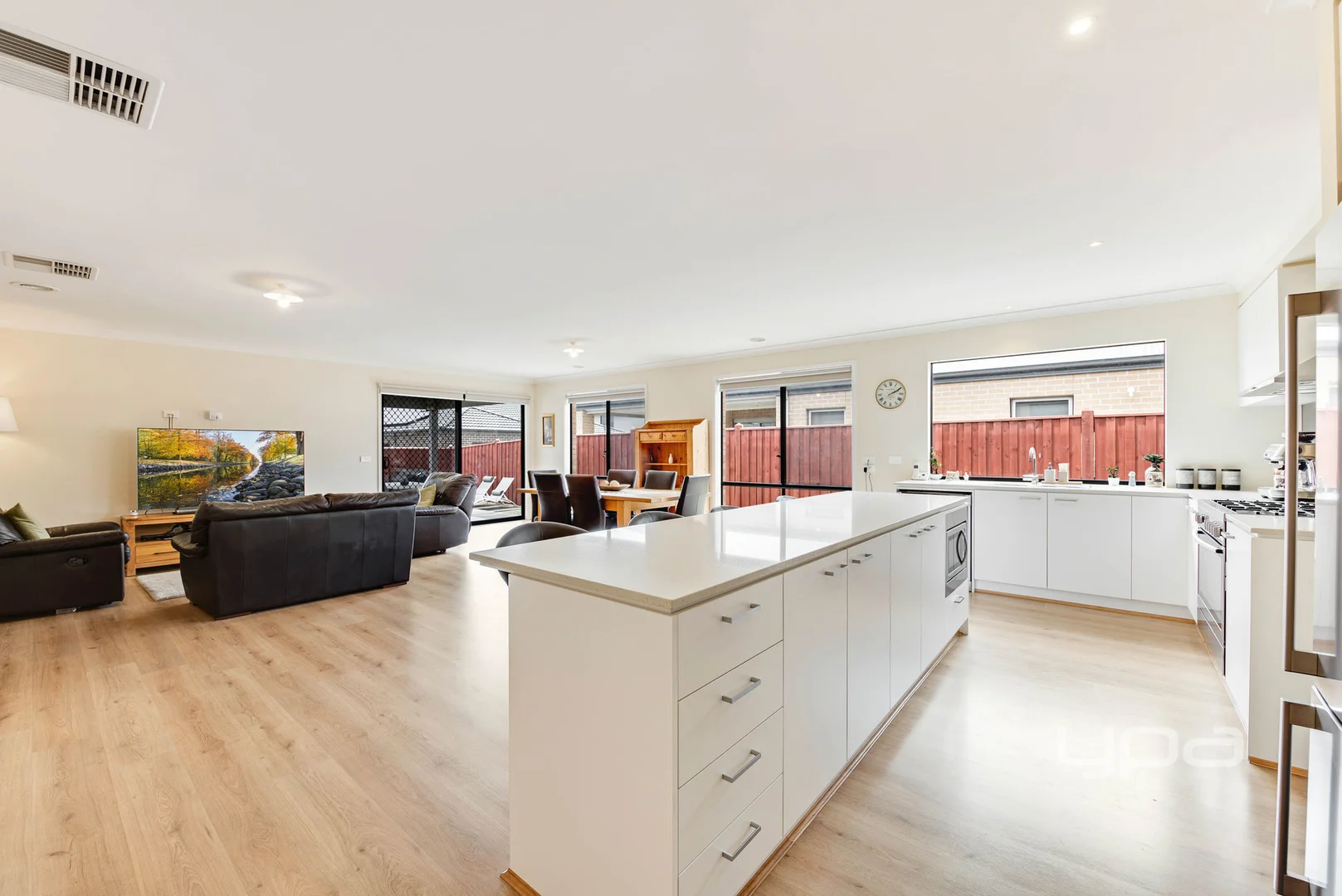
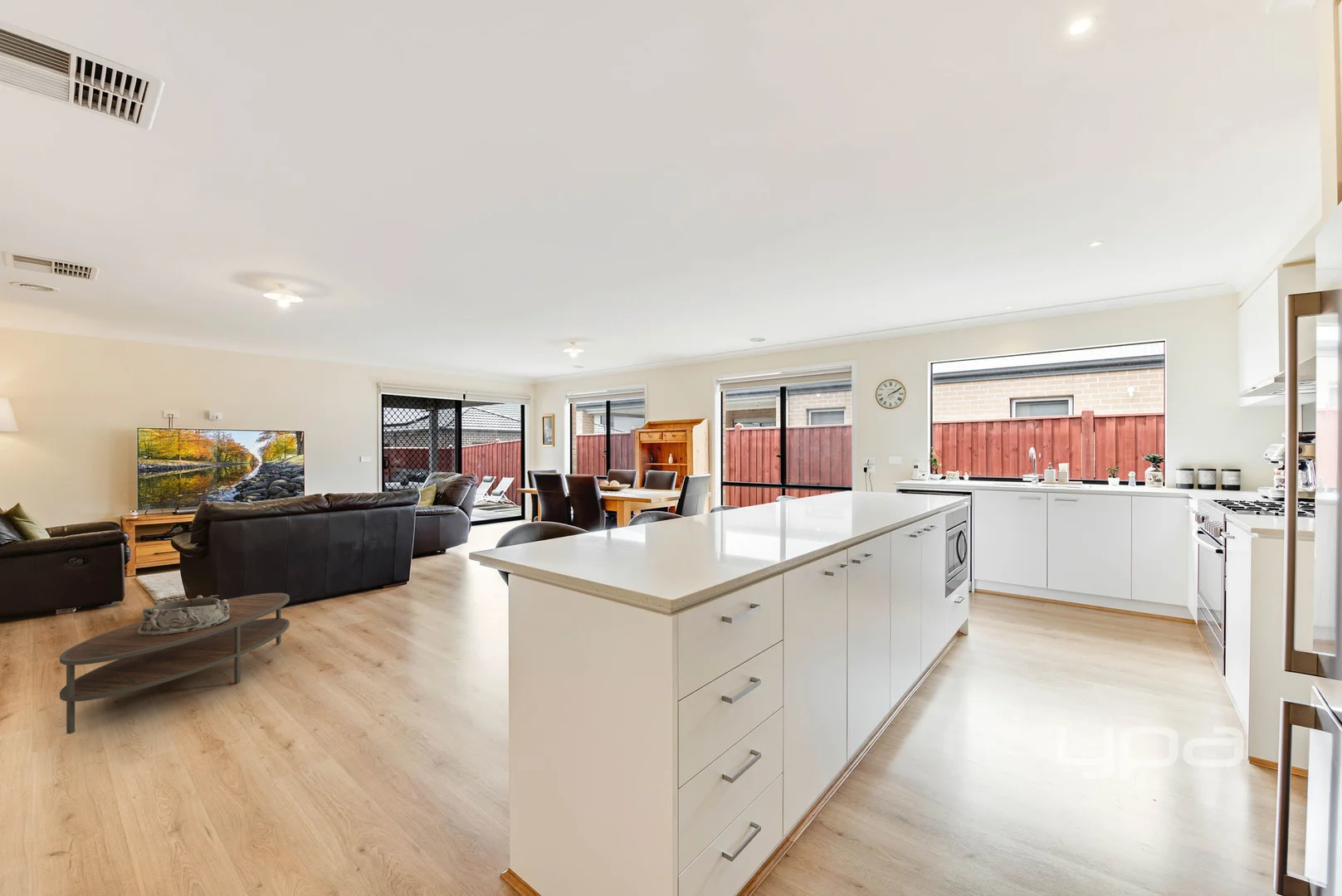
+ coffee table (193, 650)
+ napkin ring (184, 612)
